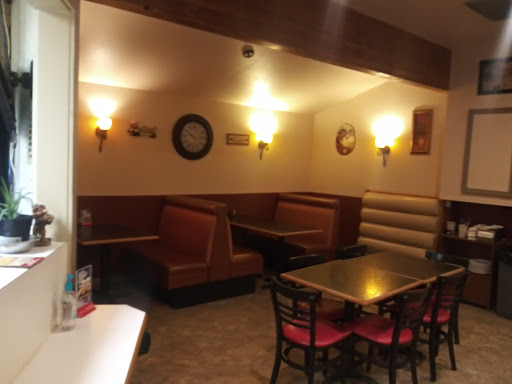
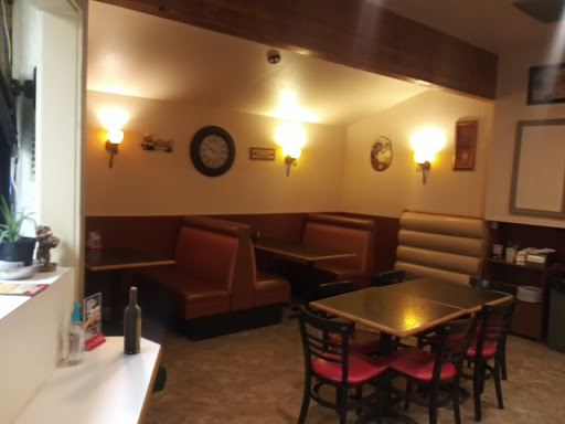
+ wine bottle (132, 319)
